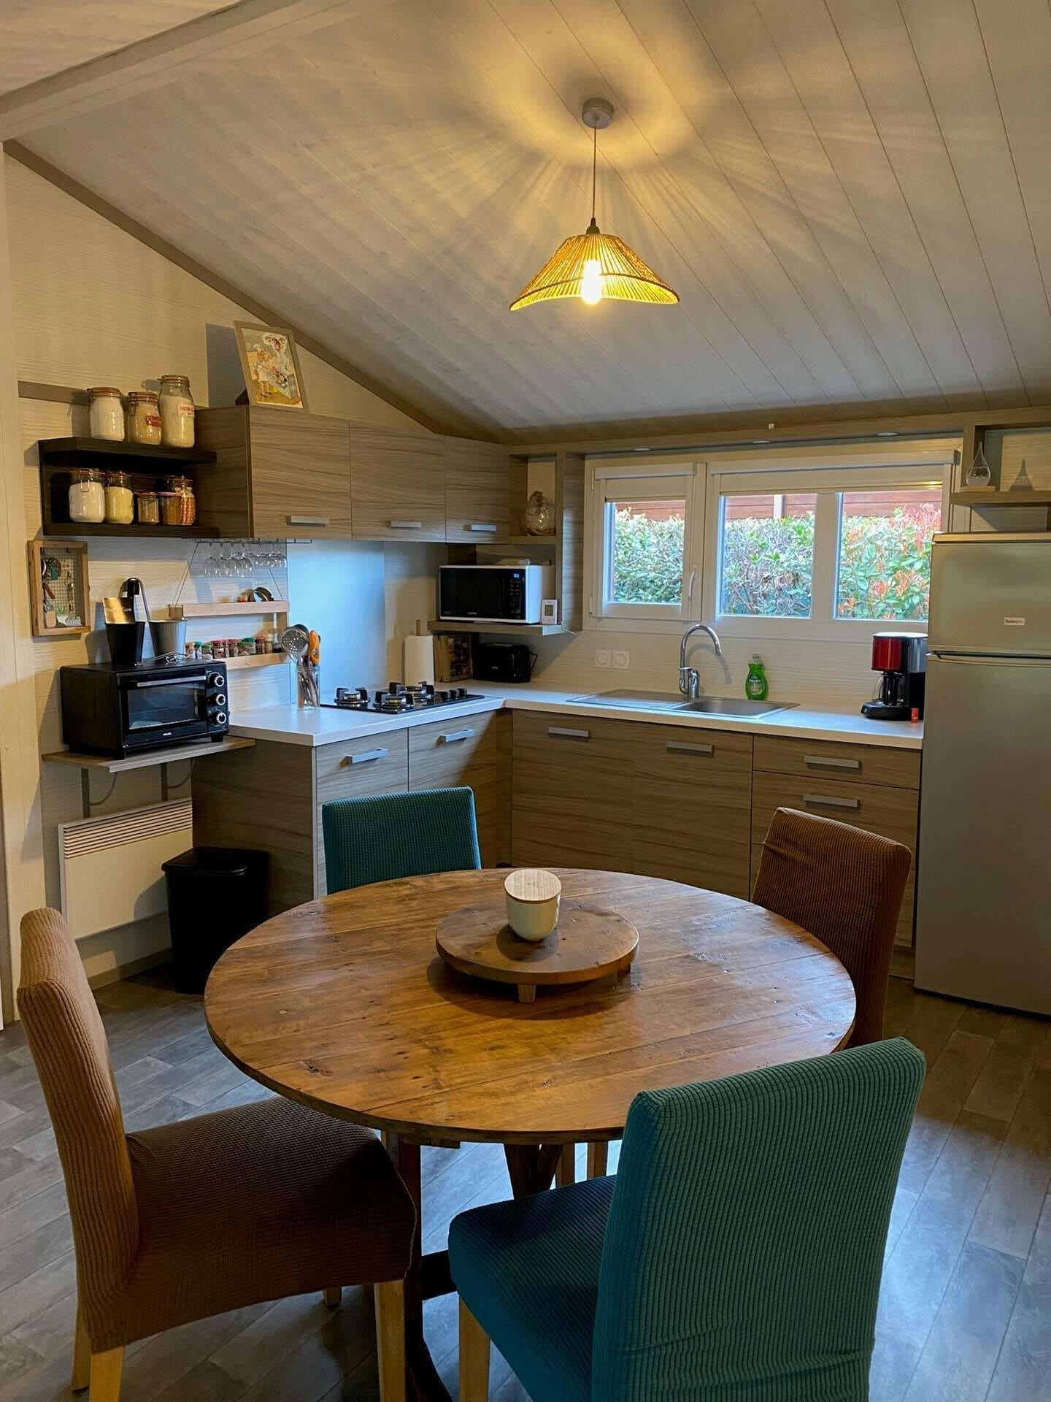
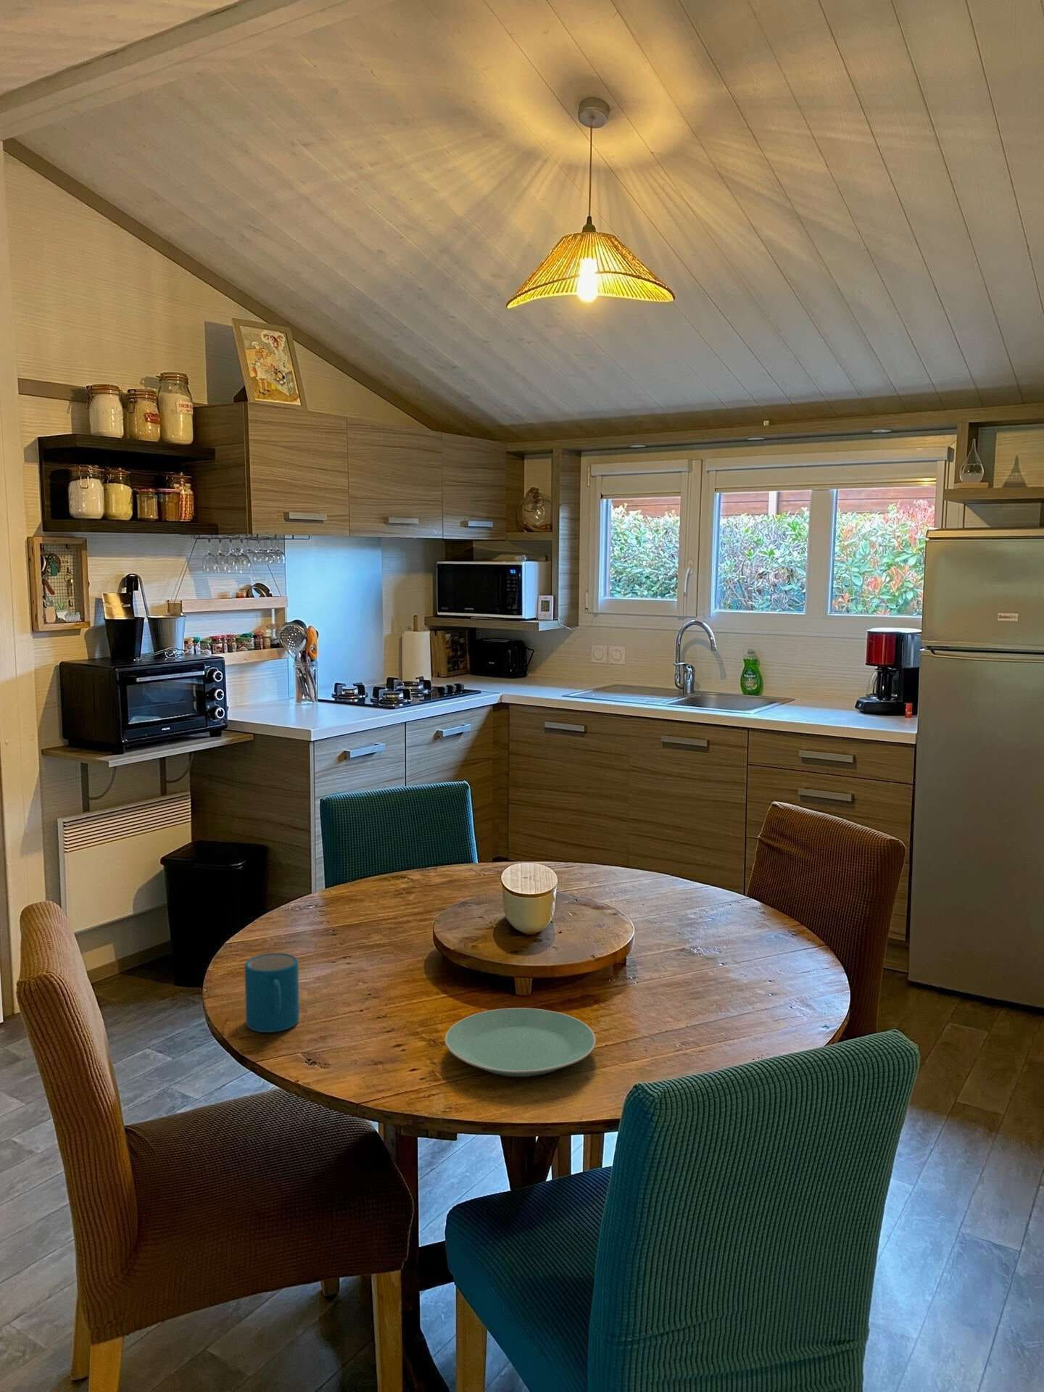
+ plate (520, 1045)
+ mug (273, 996)
